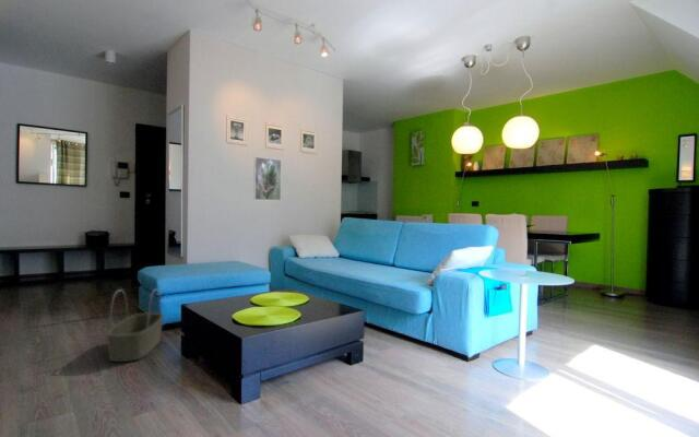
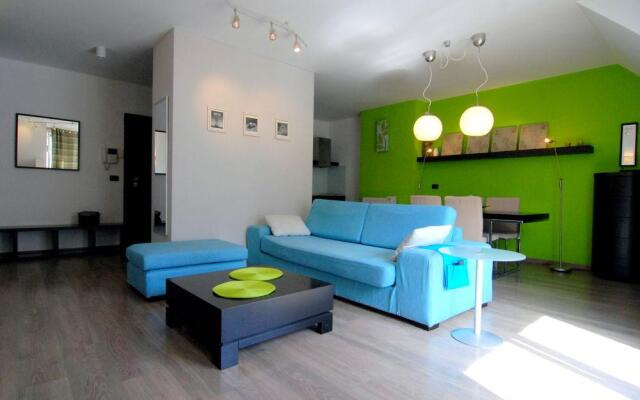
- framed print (268, 179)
- basket (137, 318)
